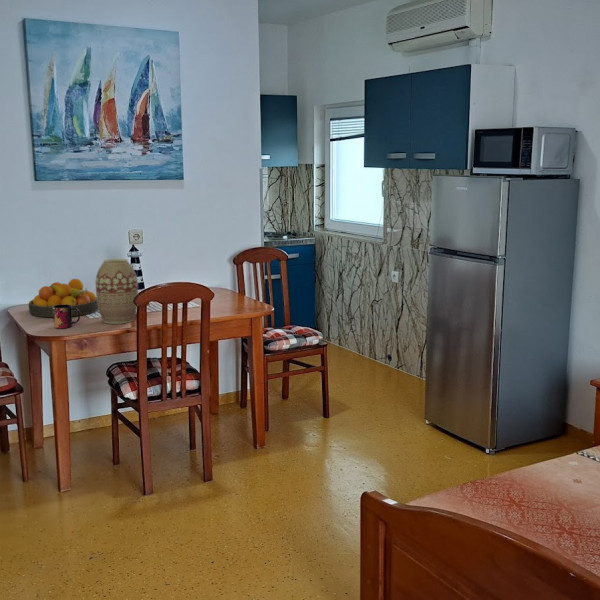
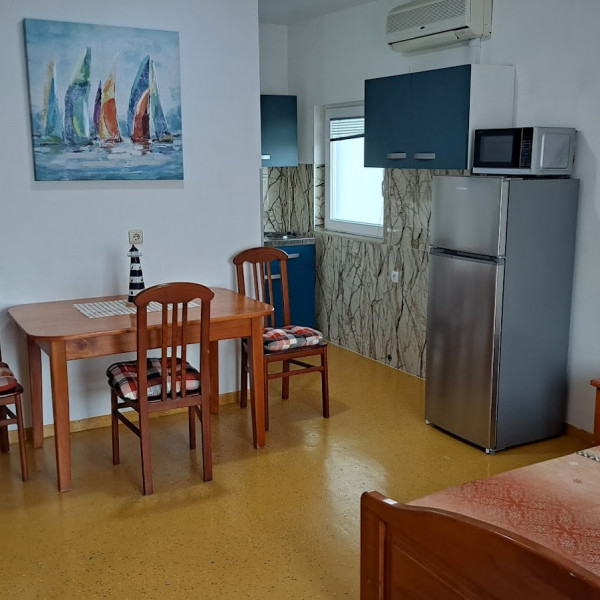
- fruit bowl (63, 296)
- mug (66, 316)
- vase (117, 290)
